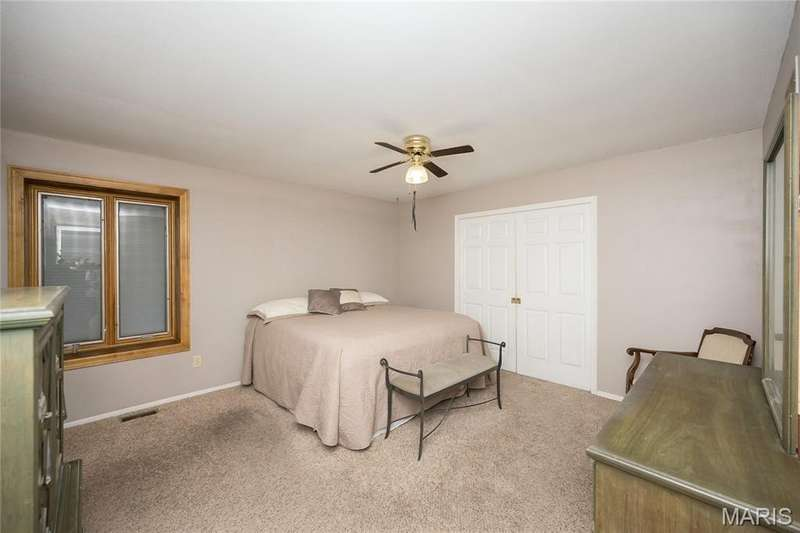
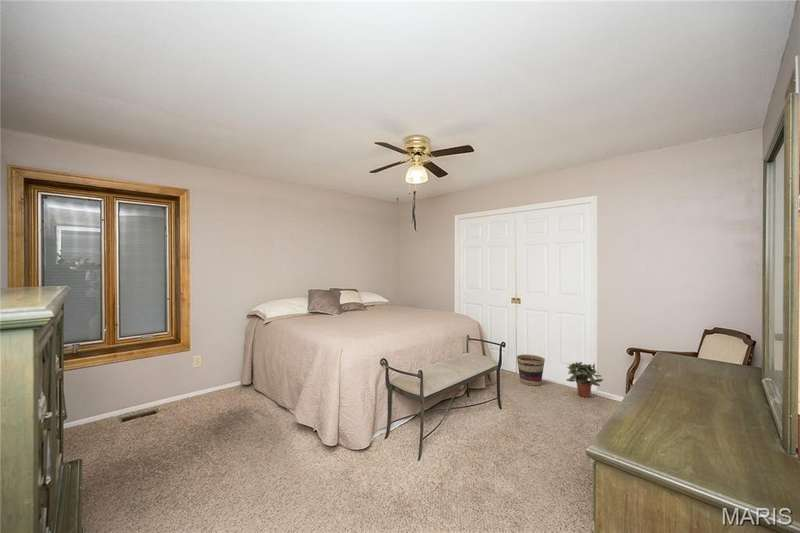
+ basket (530, 370)
+ potted plant (584, 378)
